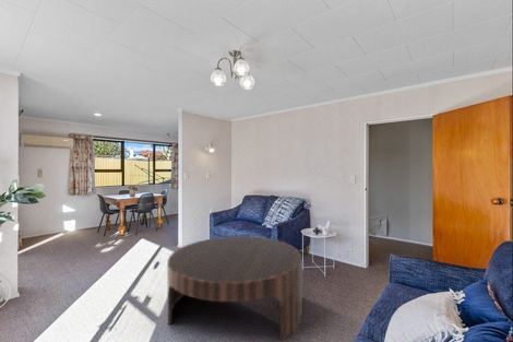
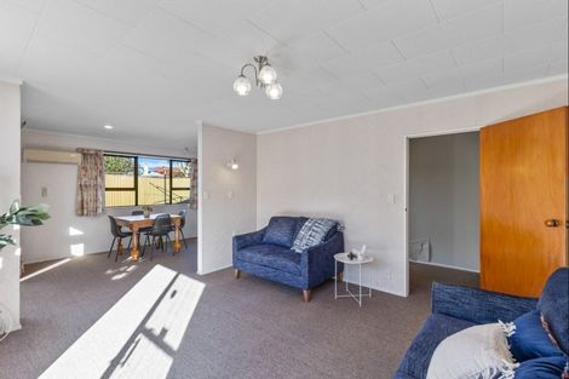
- coffee table (236, 280)
